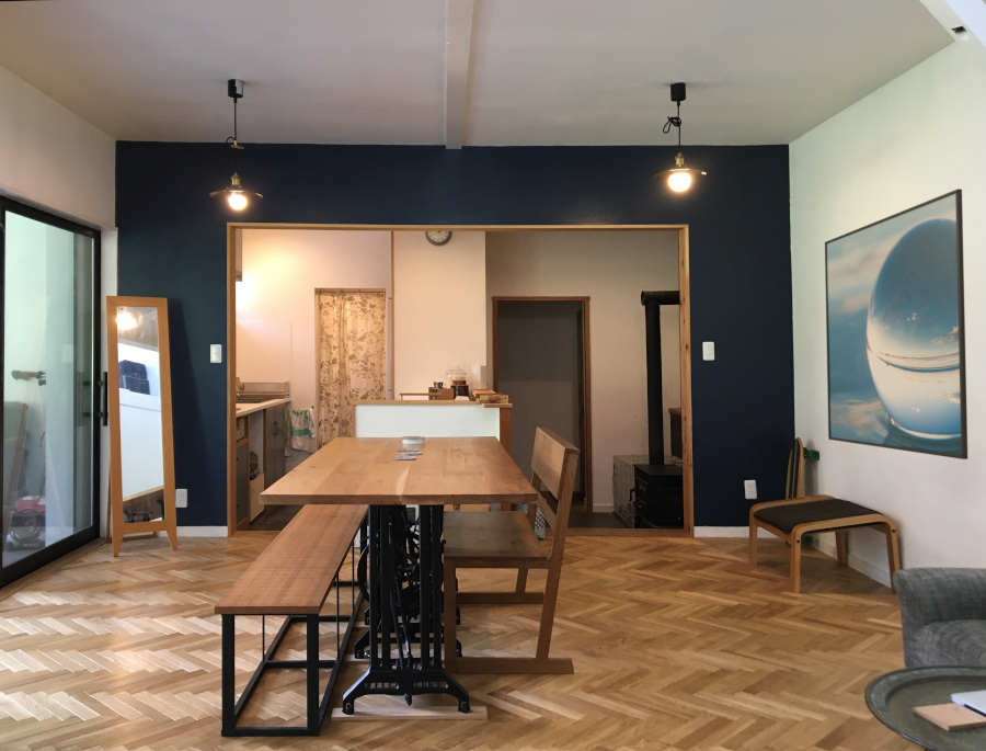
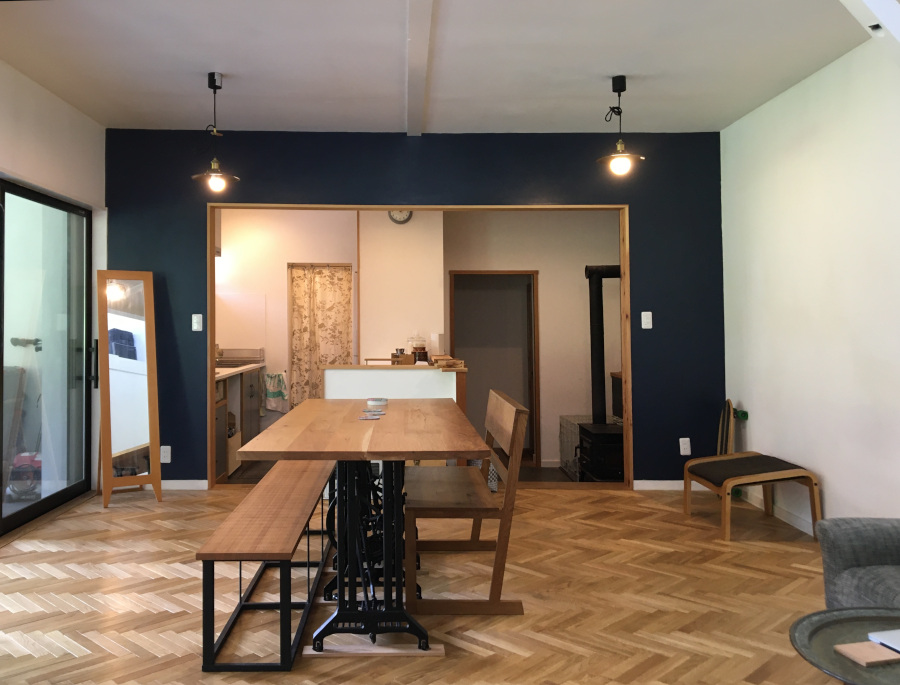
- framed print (884, 333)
